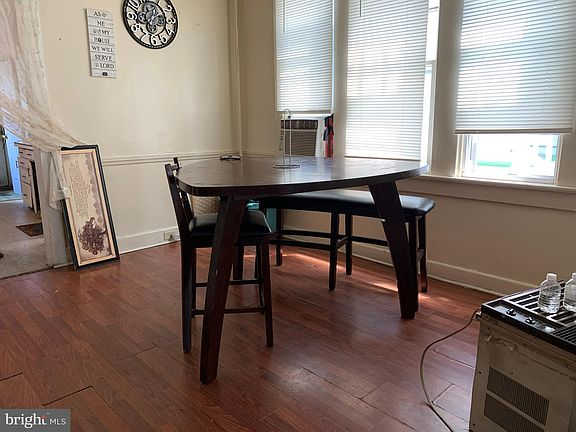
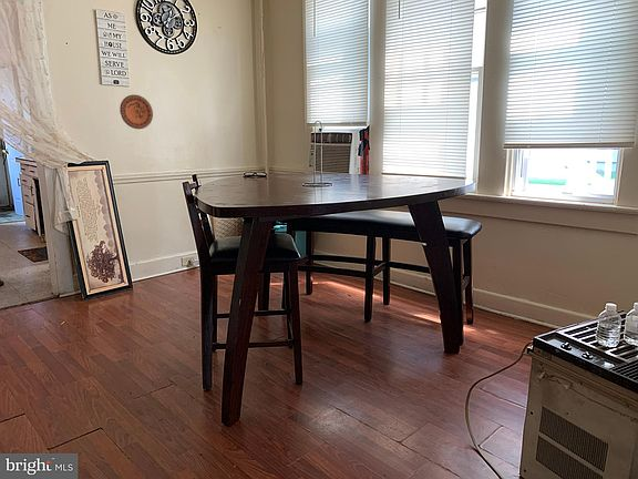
+ decorative plate (136, 112)
